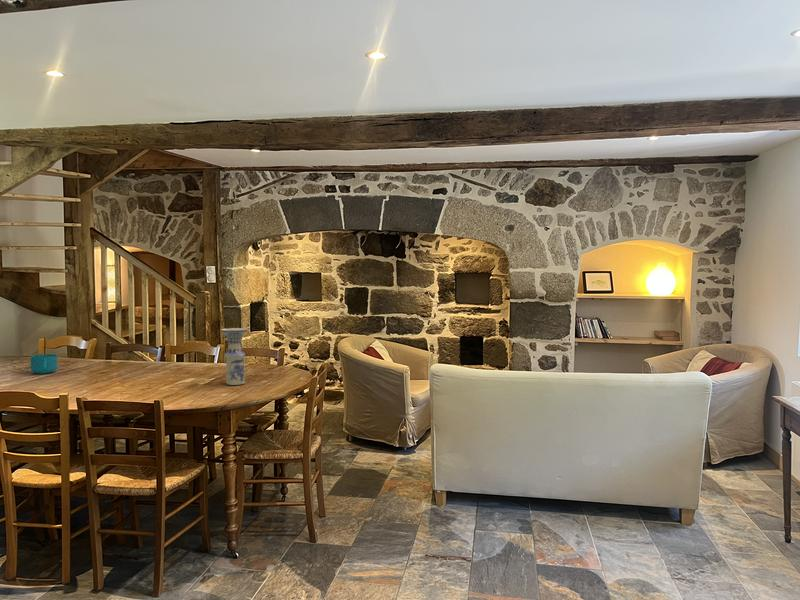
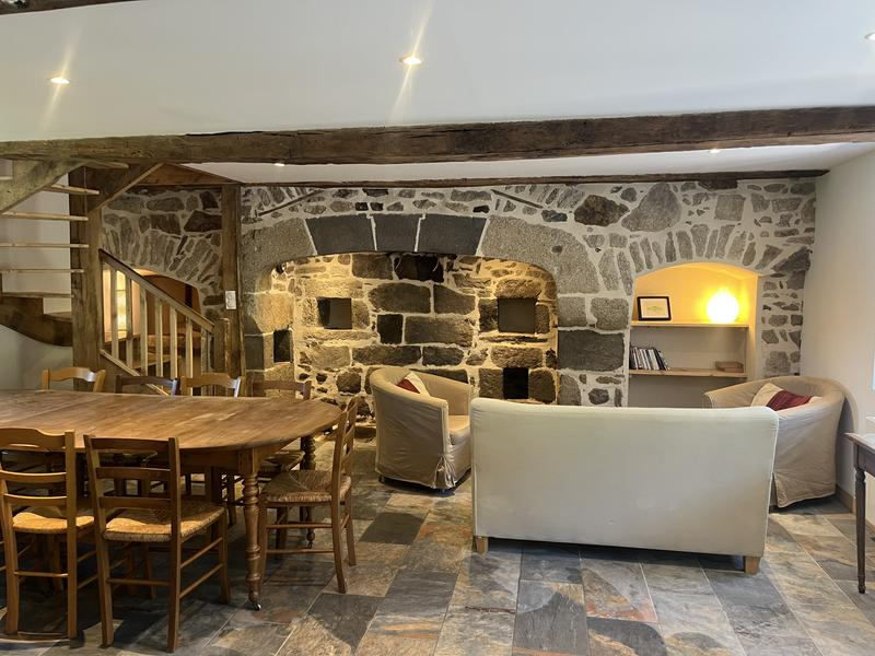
- vase (234, 356)
- cup (44, 364)
